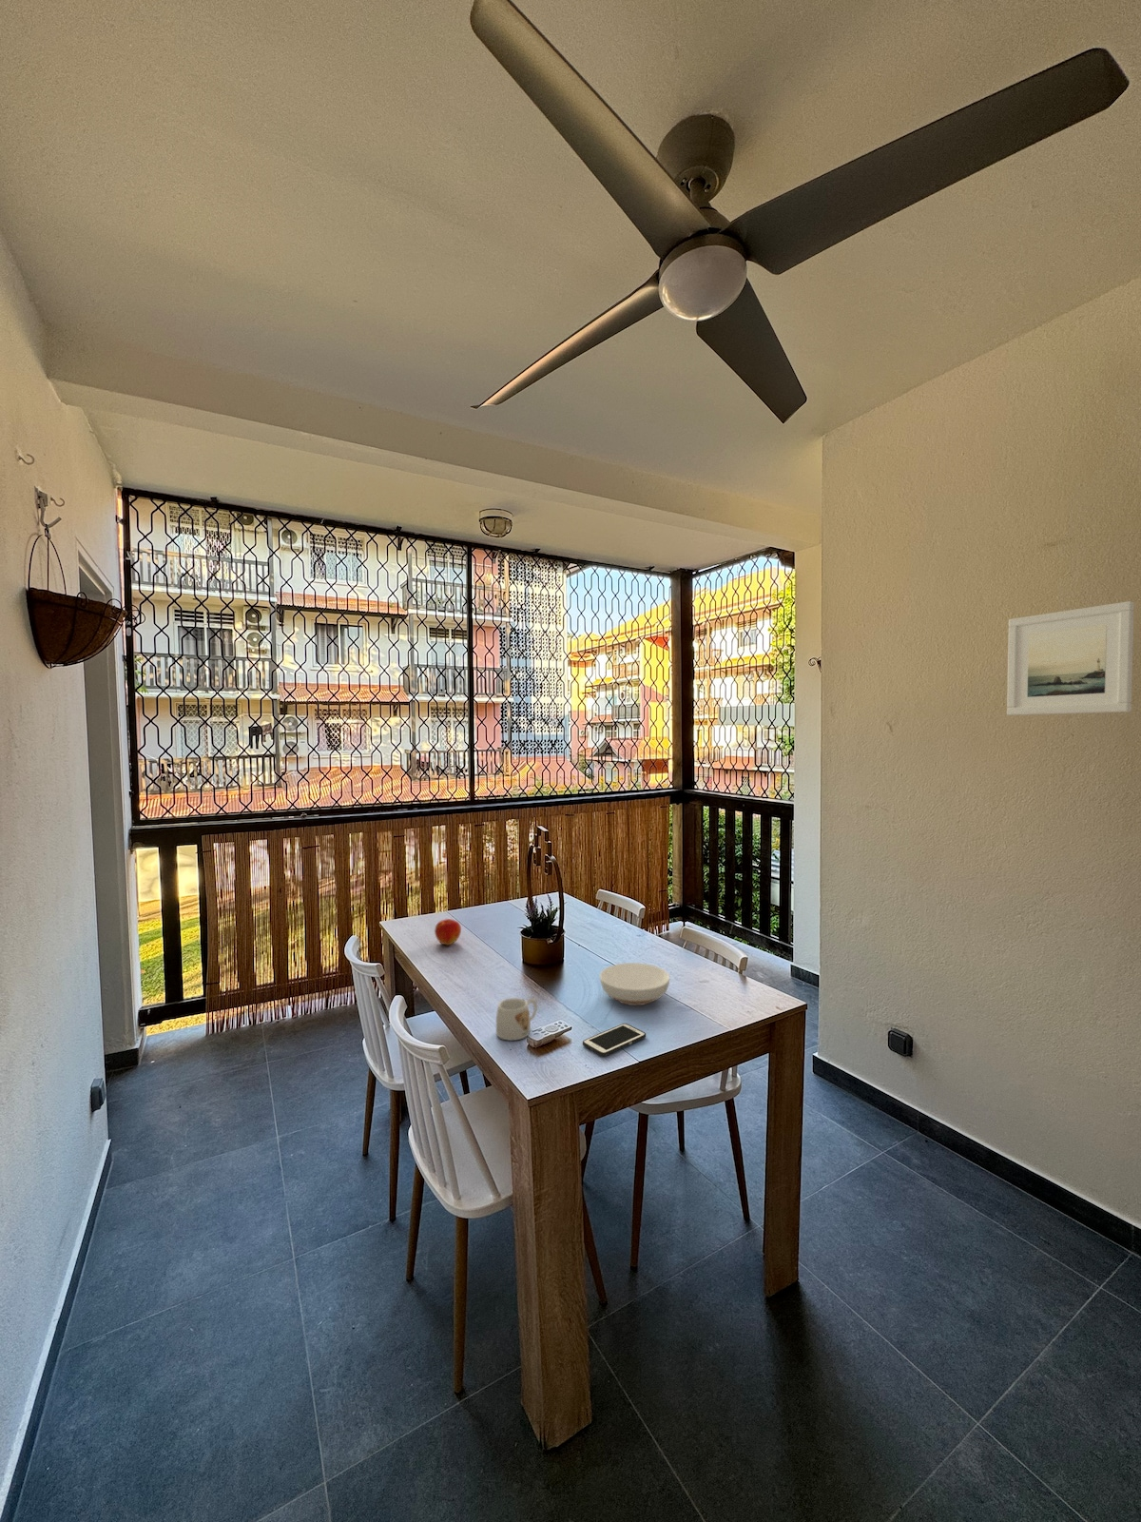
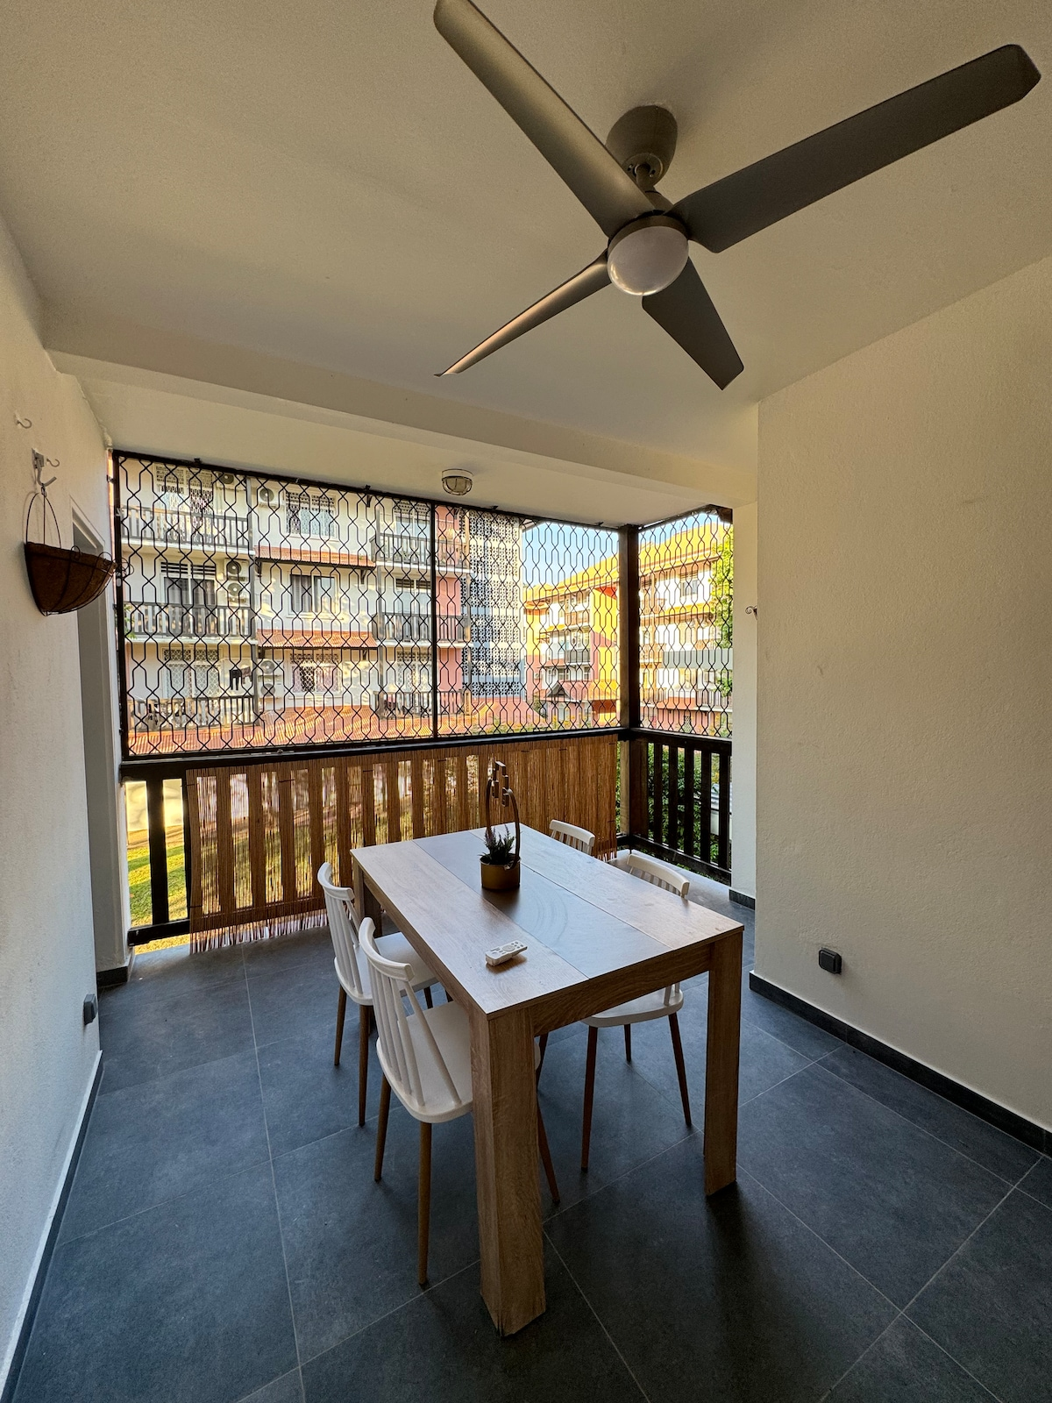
- mug (518, 1016)
- cell phone (614, 1039)
- apple (448, 932)
- bowl (634, 985)
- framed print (1065, 662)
